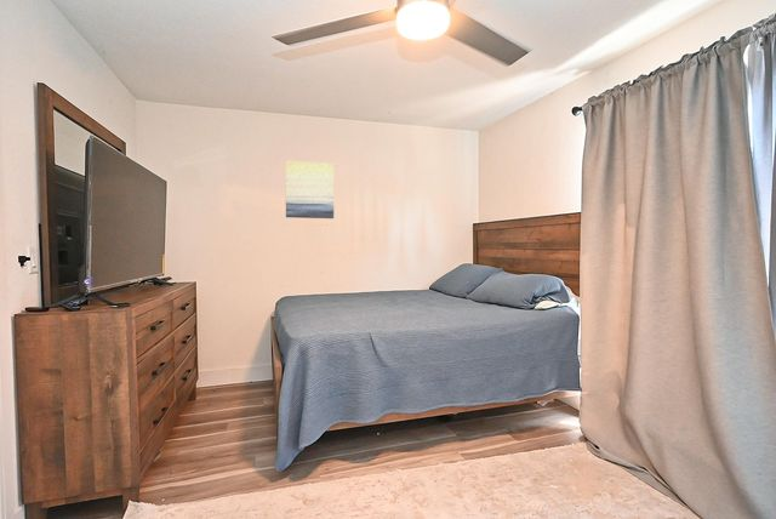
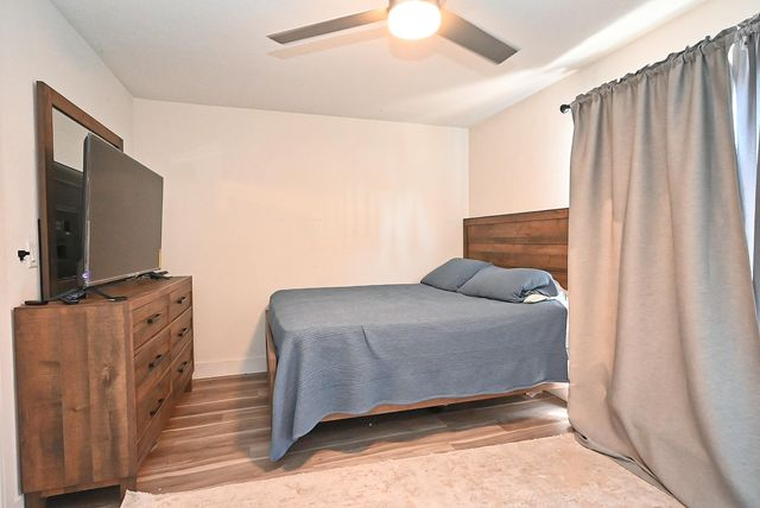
- wall art (309, 189)
